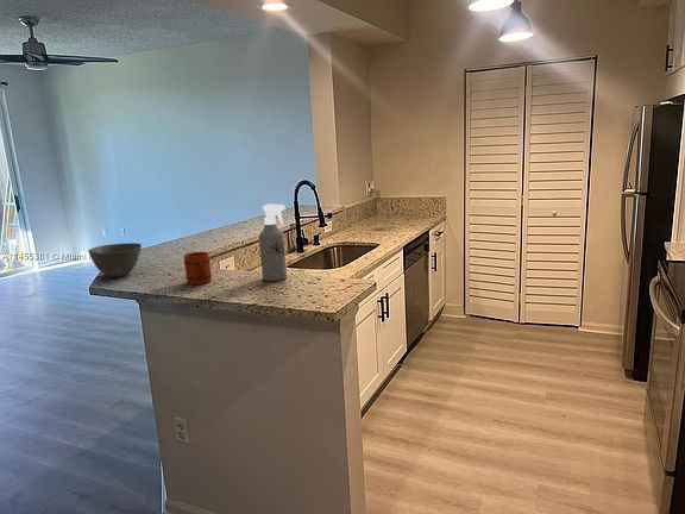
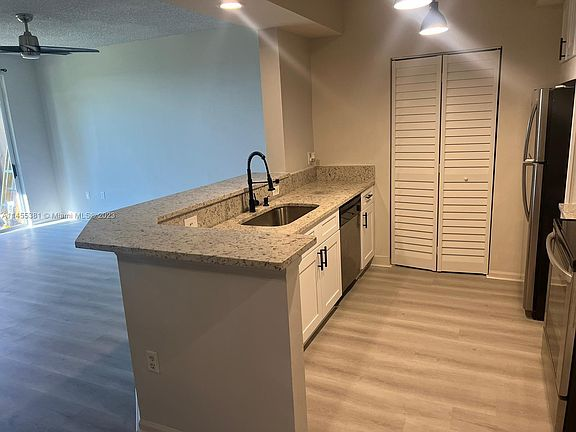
- mug (199, 268)
- spray bottle (274, 242)
- bowl (117, 261)
